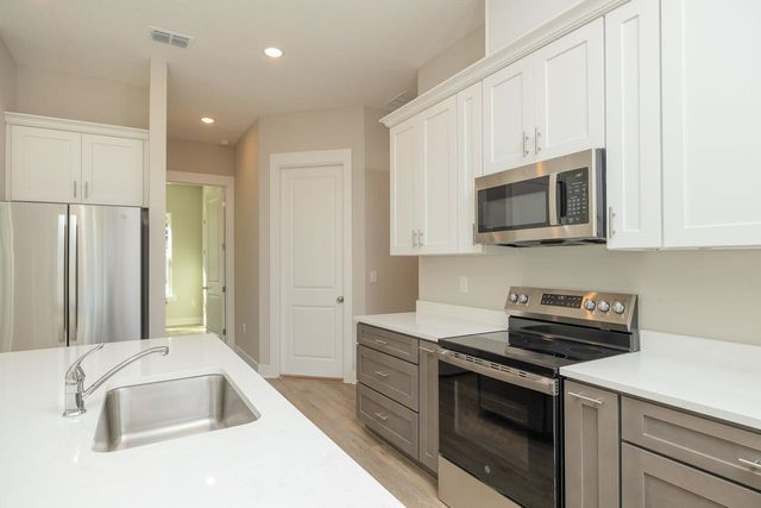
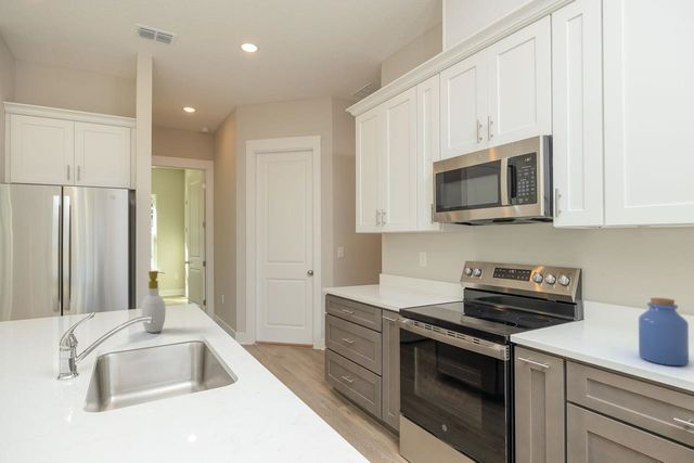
+ soap bottle (154, 300)
+ jar (663, 329)
